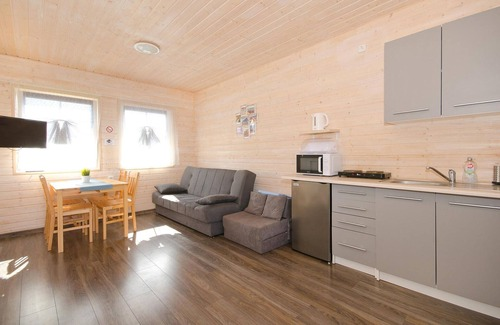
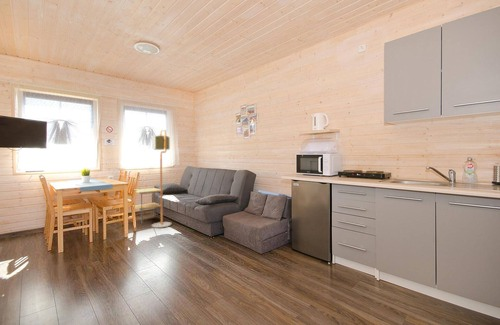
+ side table (147, 204)
+ floor lamp (161, 178)
